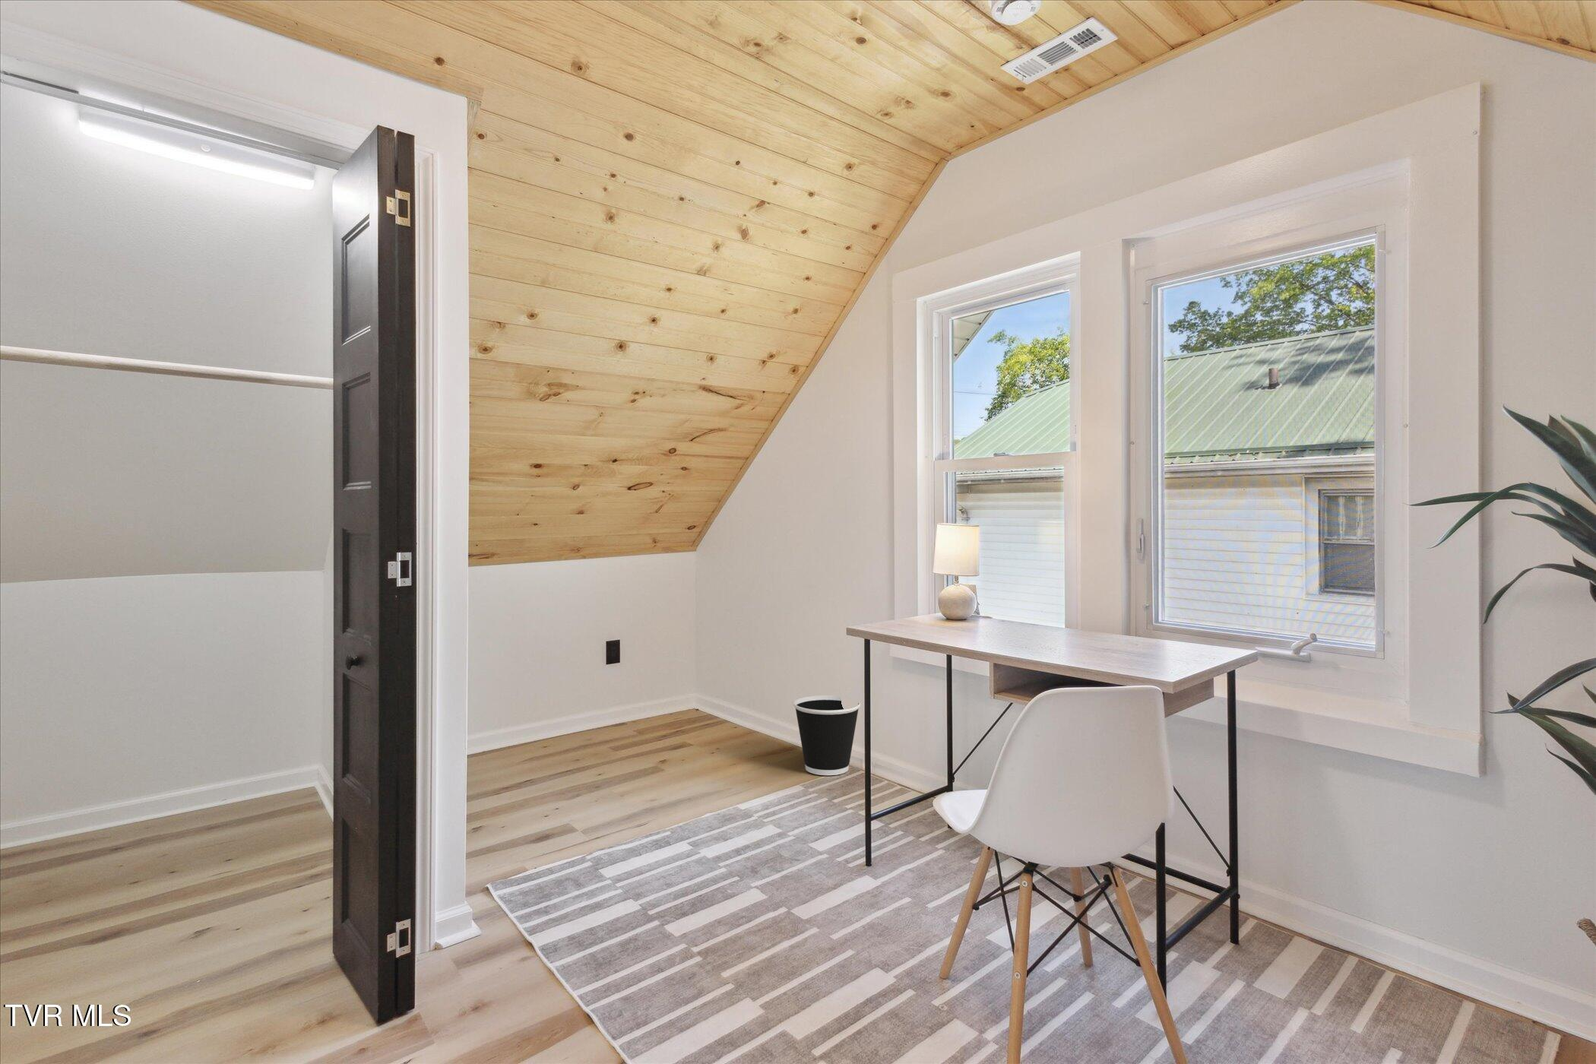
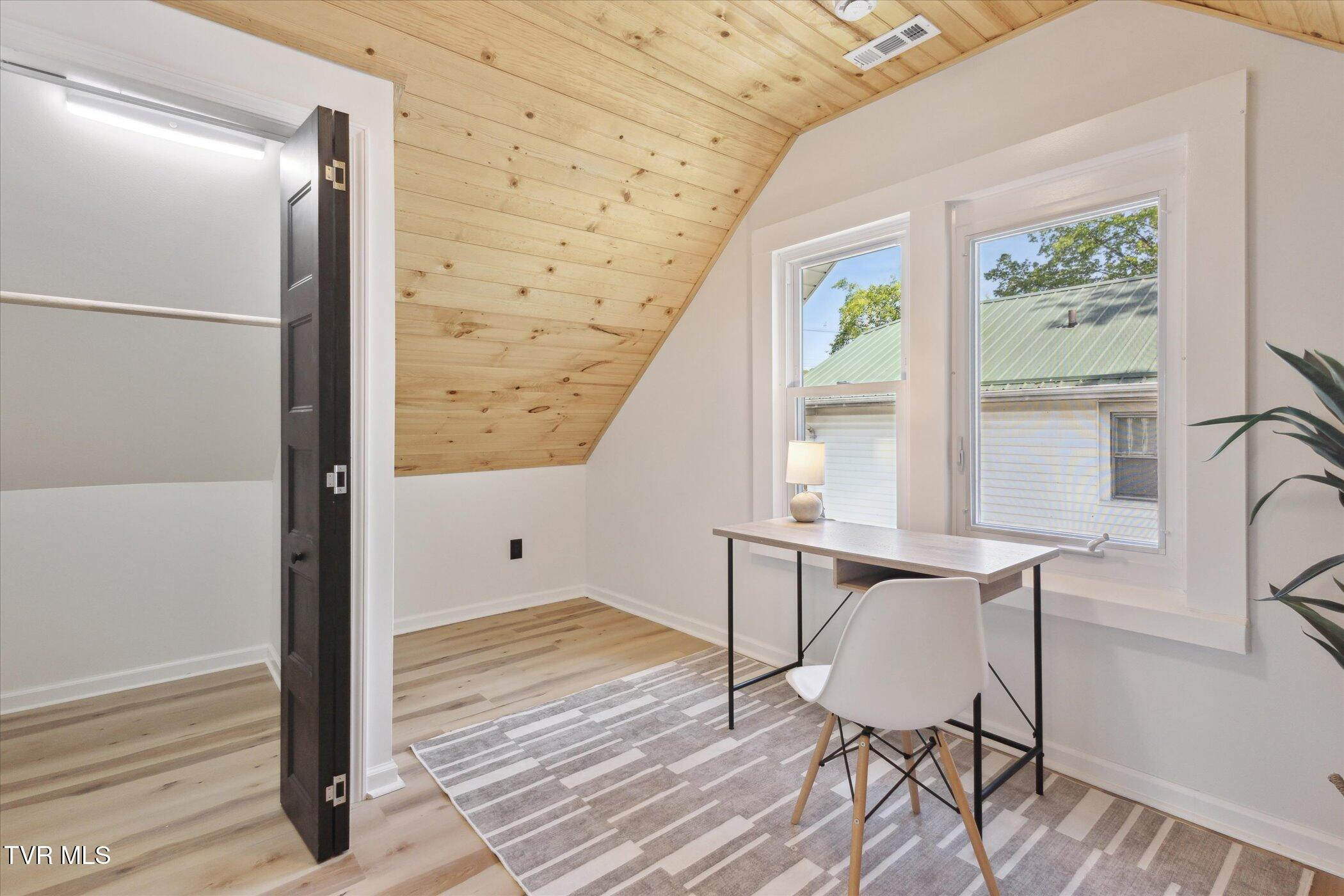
- wastebasket (826, 735)
